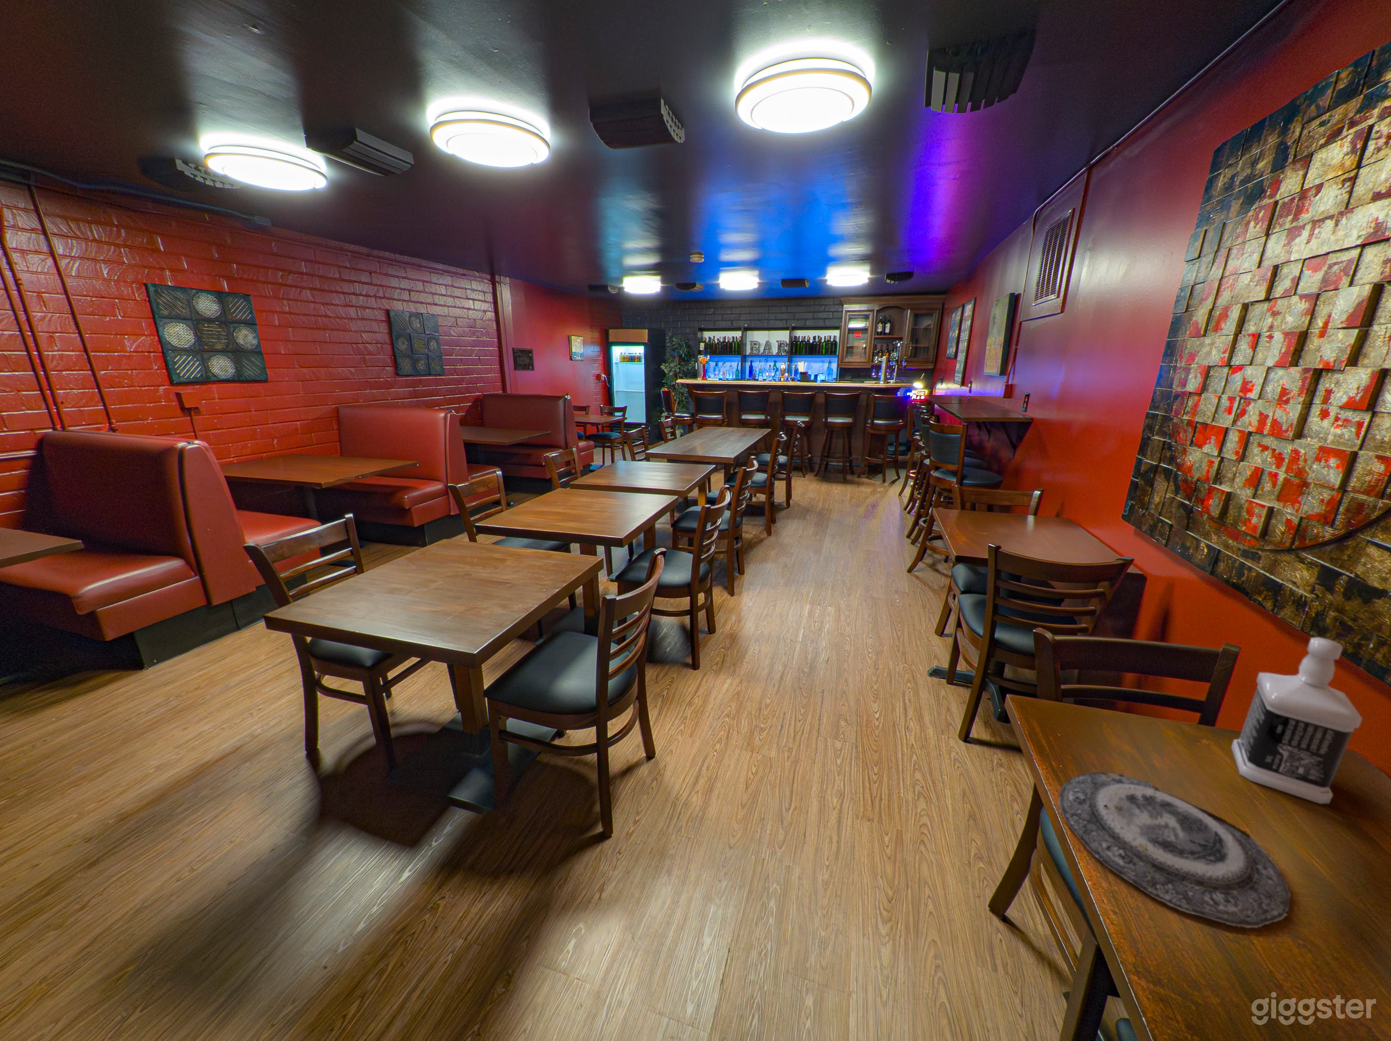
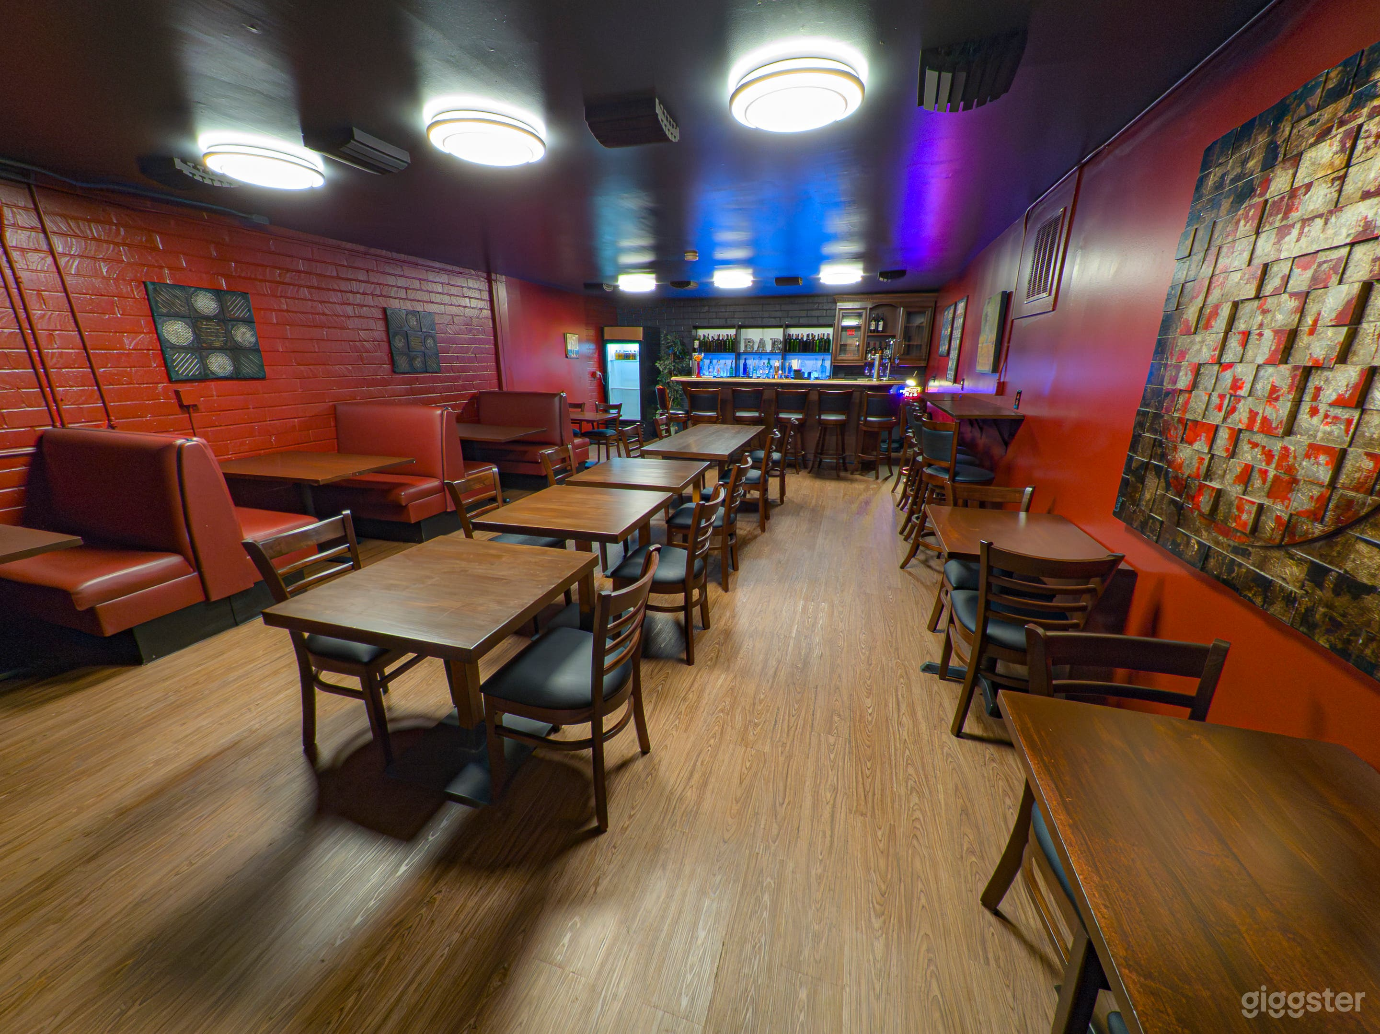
- bottle (1300, 711)
- wall art (523, 360)
- plate (1164, 831)
